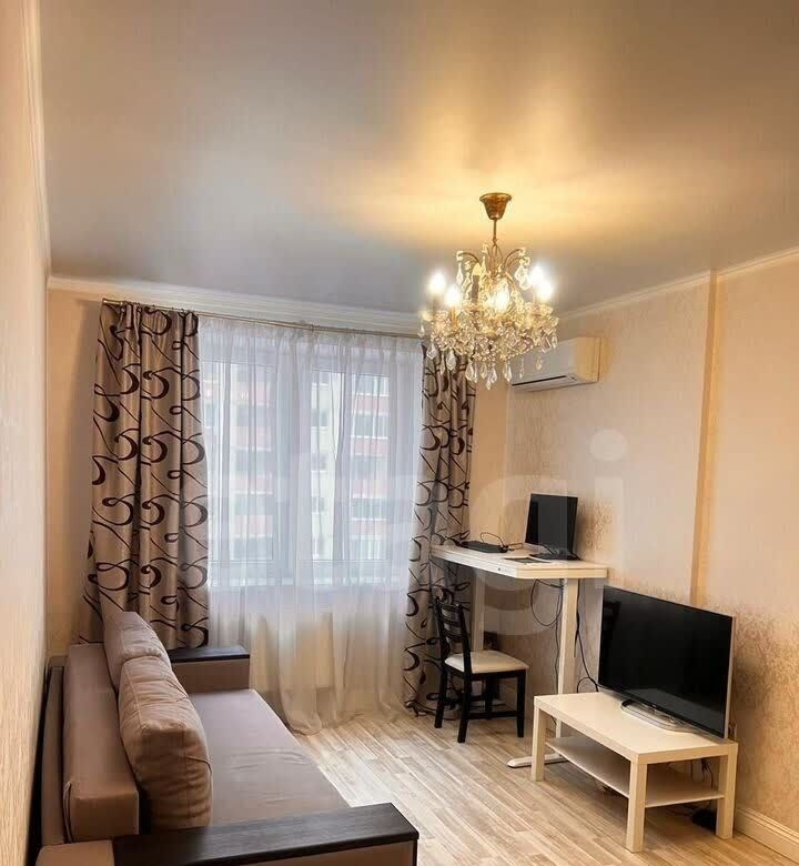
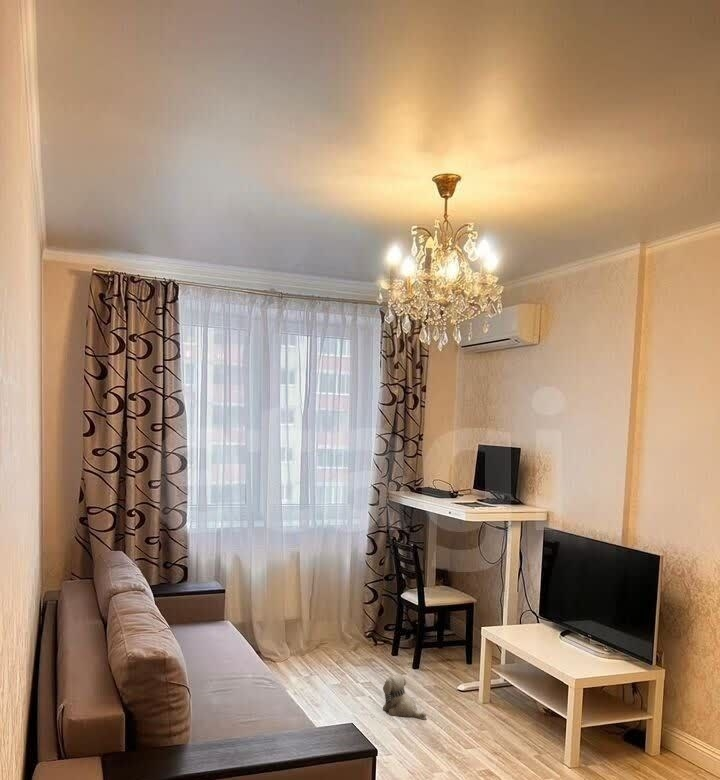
+ plush toy (403, 696)
